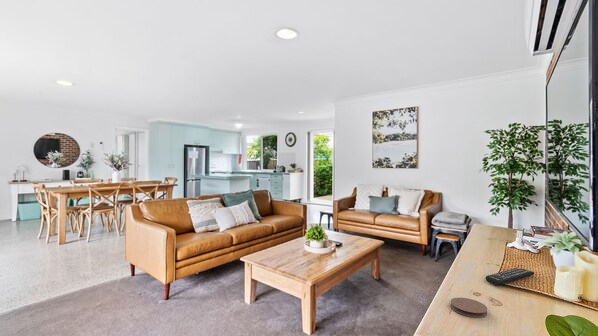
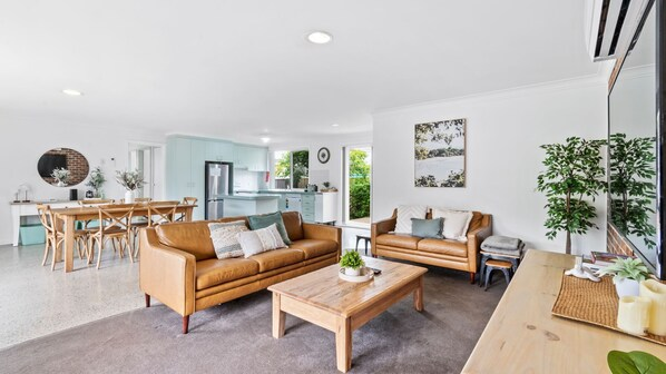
- remote control (510, 276)
- coaster (468, 306)
